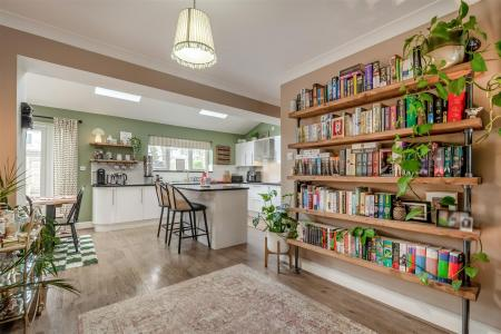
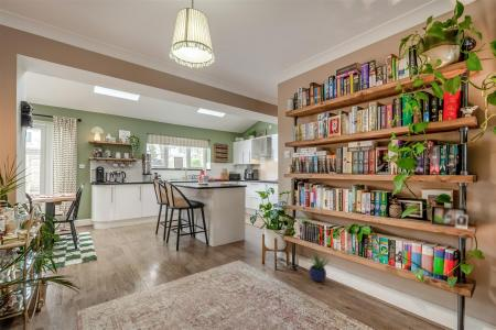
+ potted plant (319, 266)
